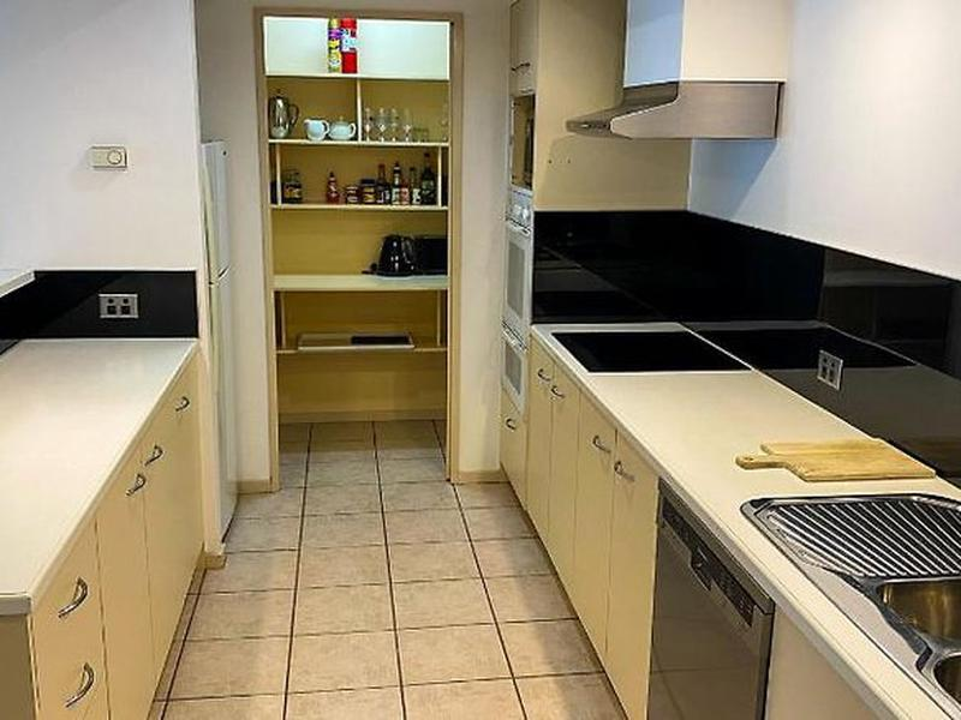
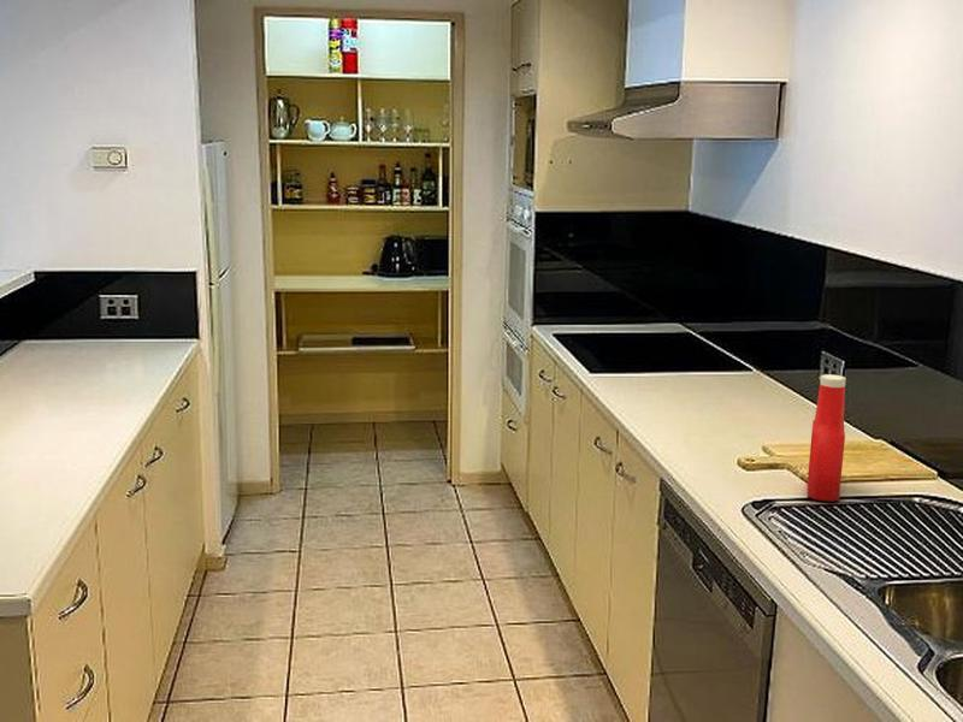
+ soap bottle (827, 433)
